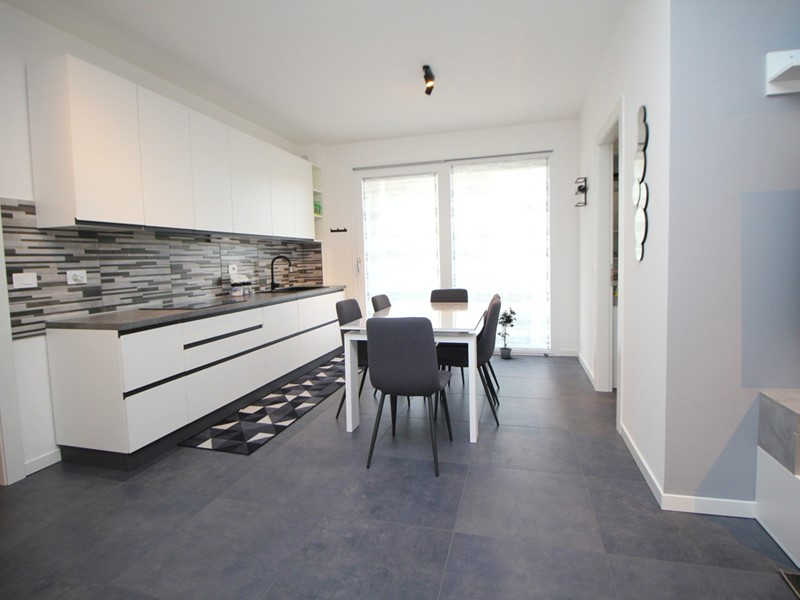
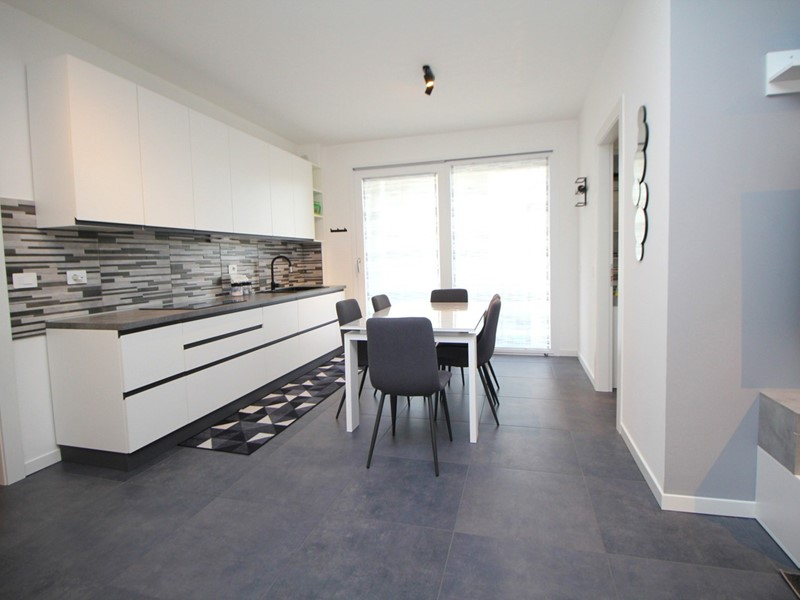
- potted plant (505, 333)
